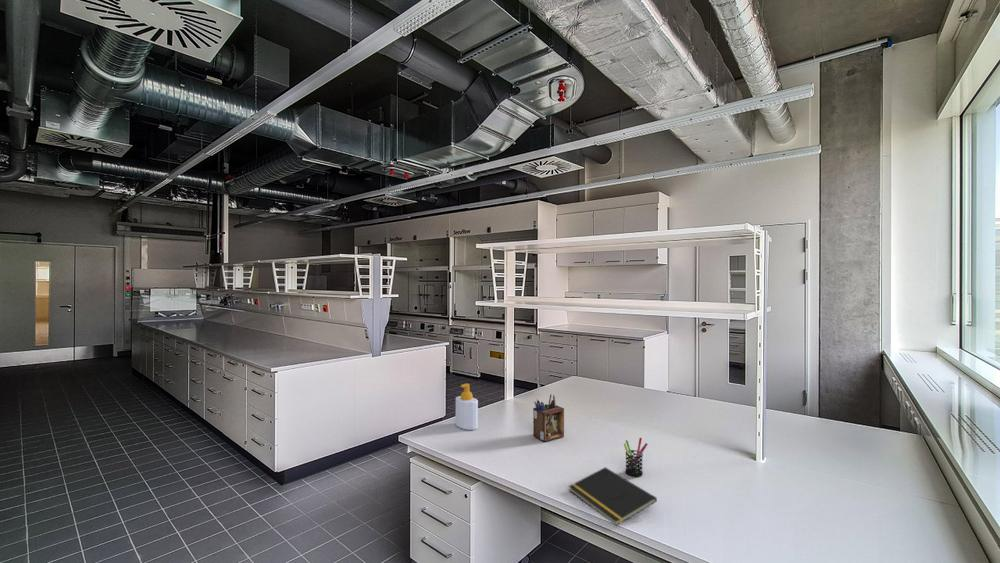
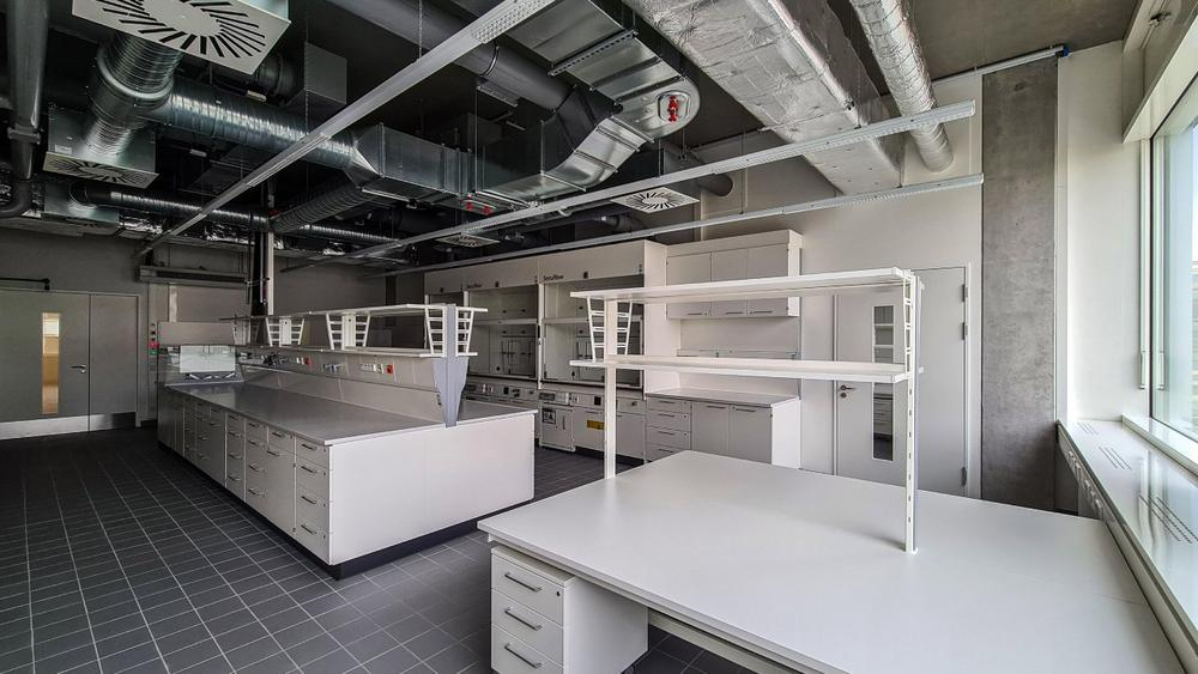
- soap bottle (466, 405)
- pen holder (633, 455)
- desk organizer (548, 416)
- notepad (610, 493)
